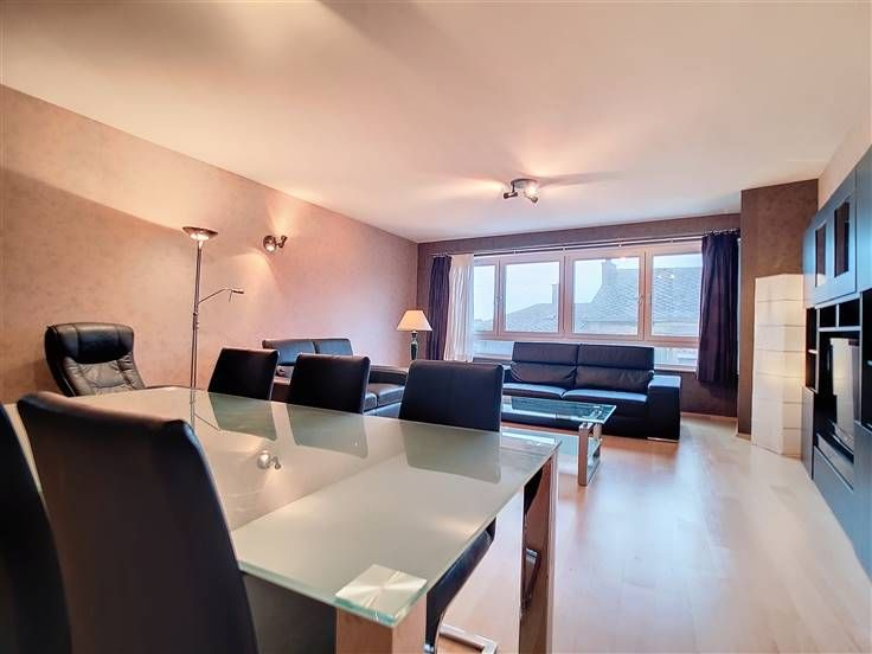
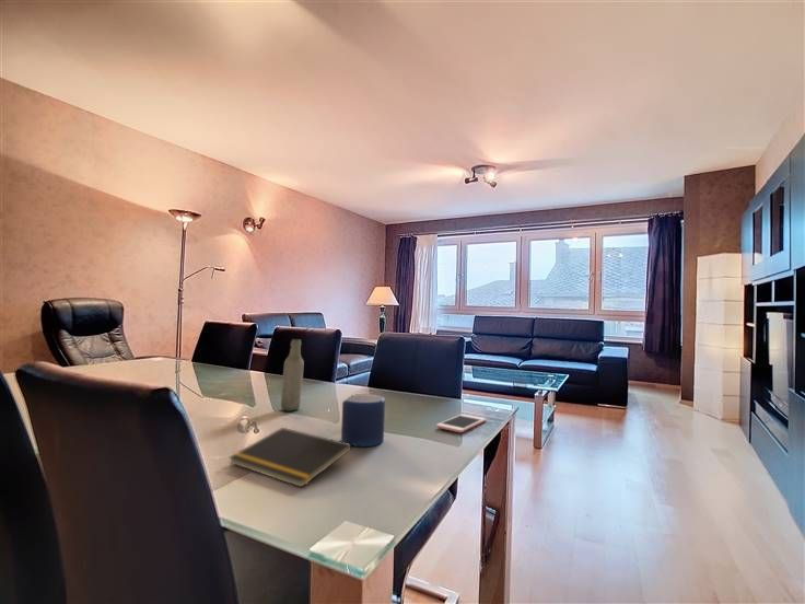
+ bottle (292, 373)
+ notepad (290, 453)
+ candle (363, 419)
+ cell phone (462, 422)
